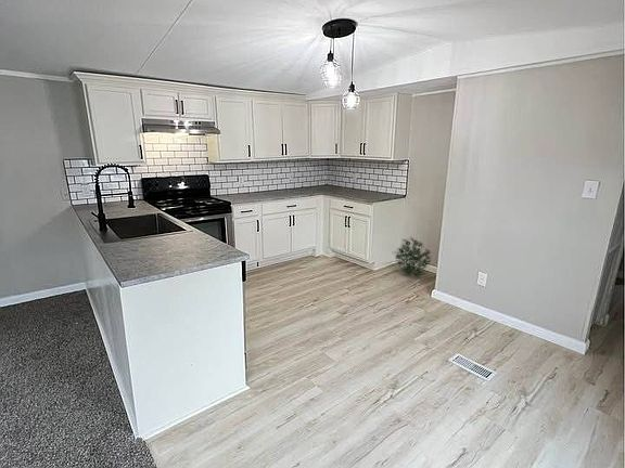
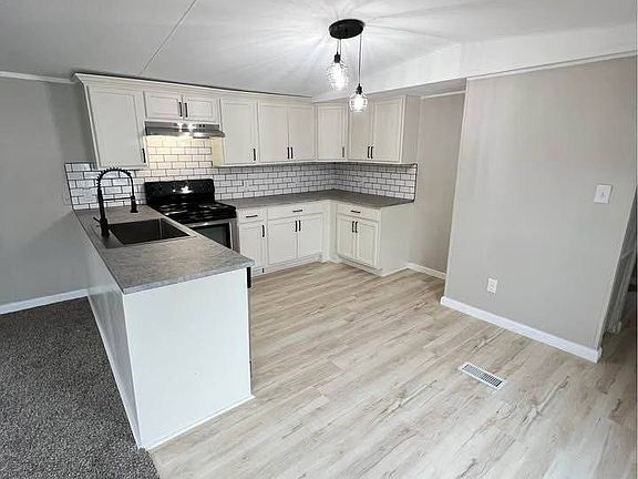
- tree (413, 256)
